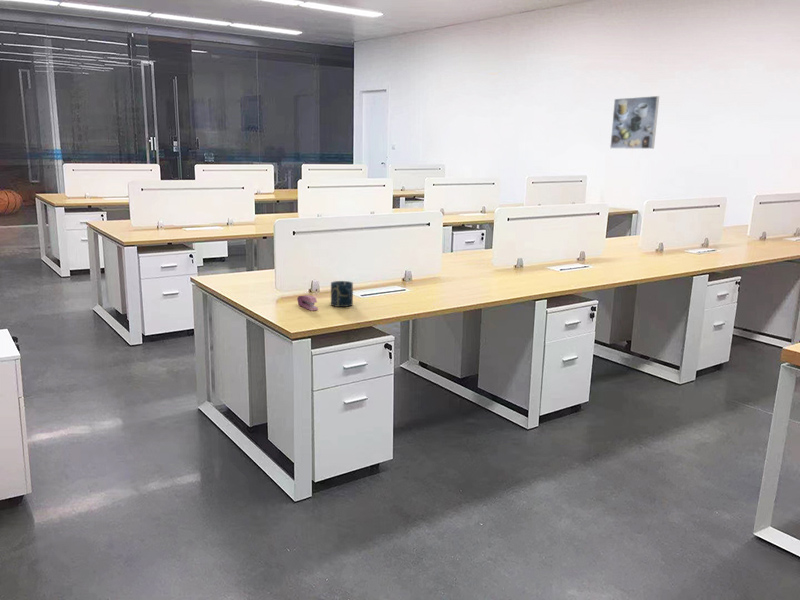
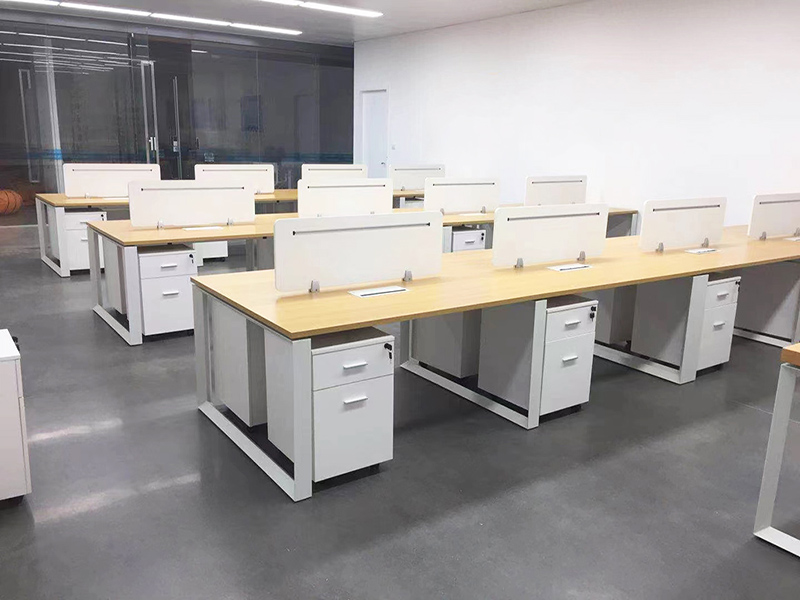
- stapler (307, 301)
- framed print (633, 123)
- cup (343, 294)
